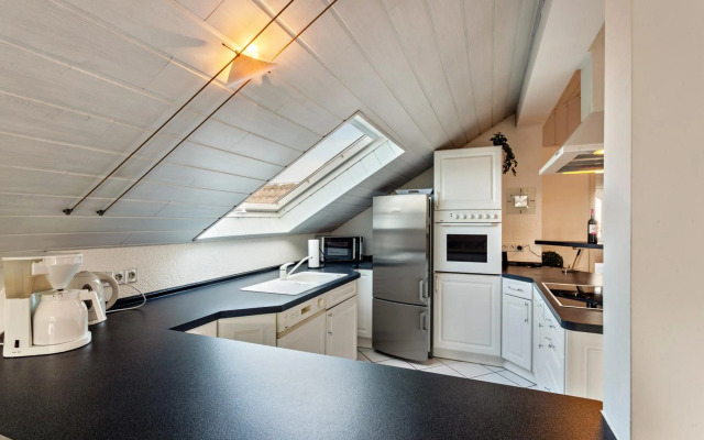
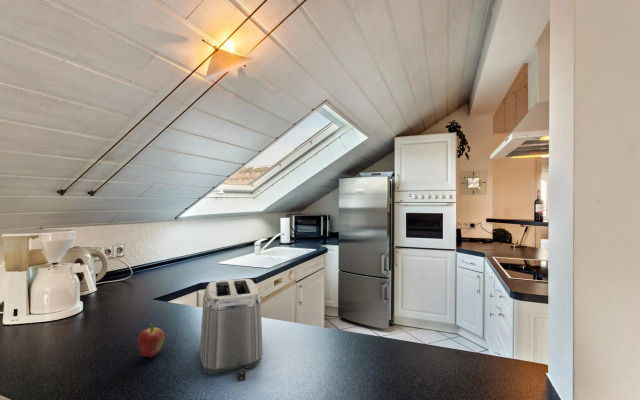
+ toaster (231, 320)
+ fruit (151, 337)
